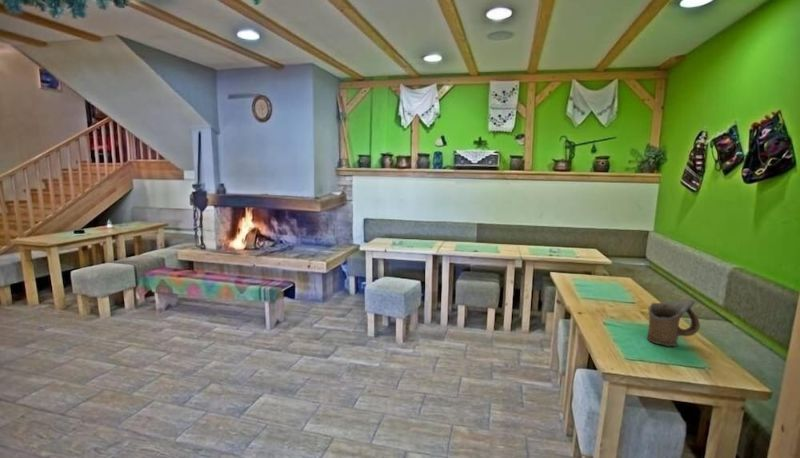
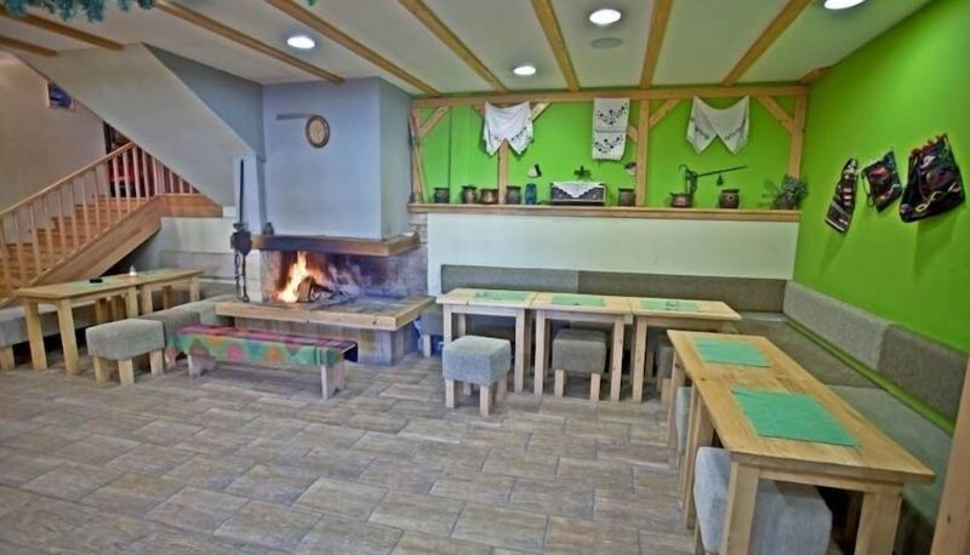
- ceramic pitcher (672, 321)
